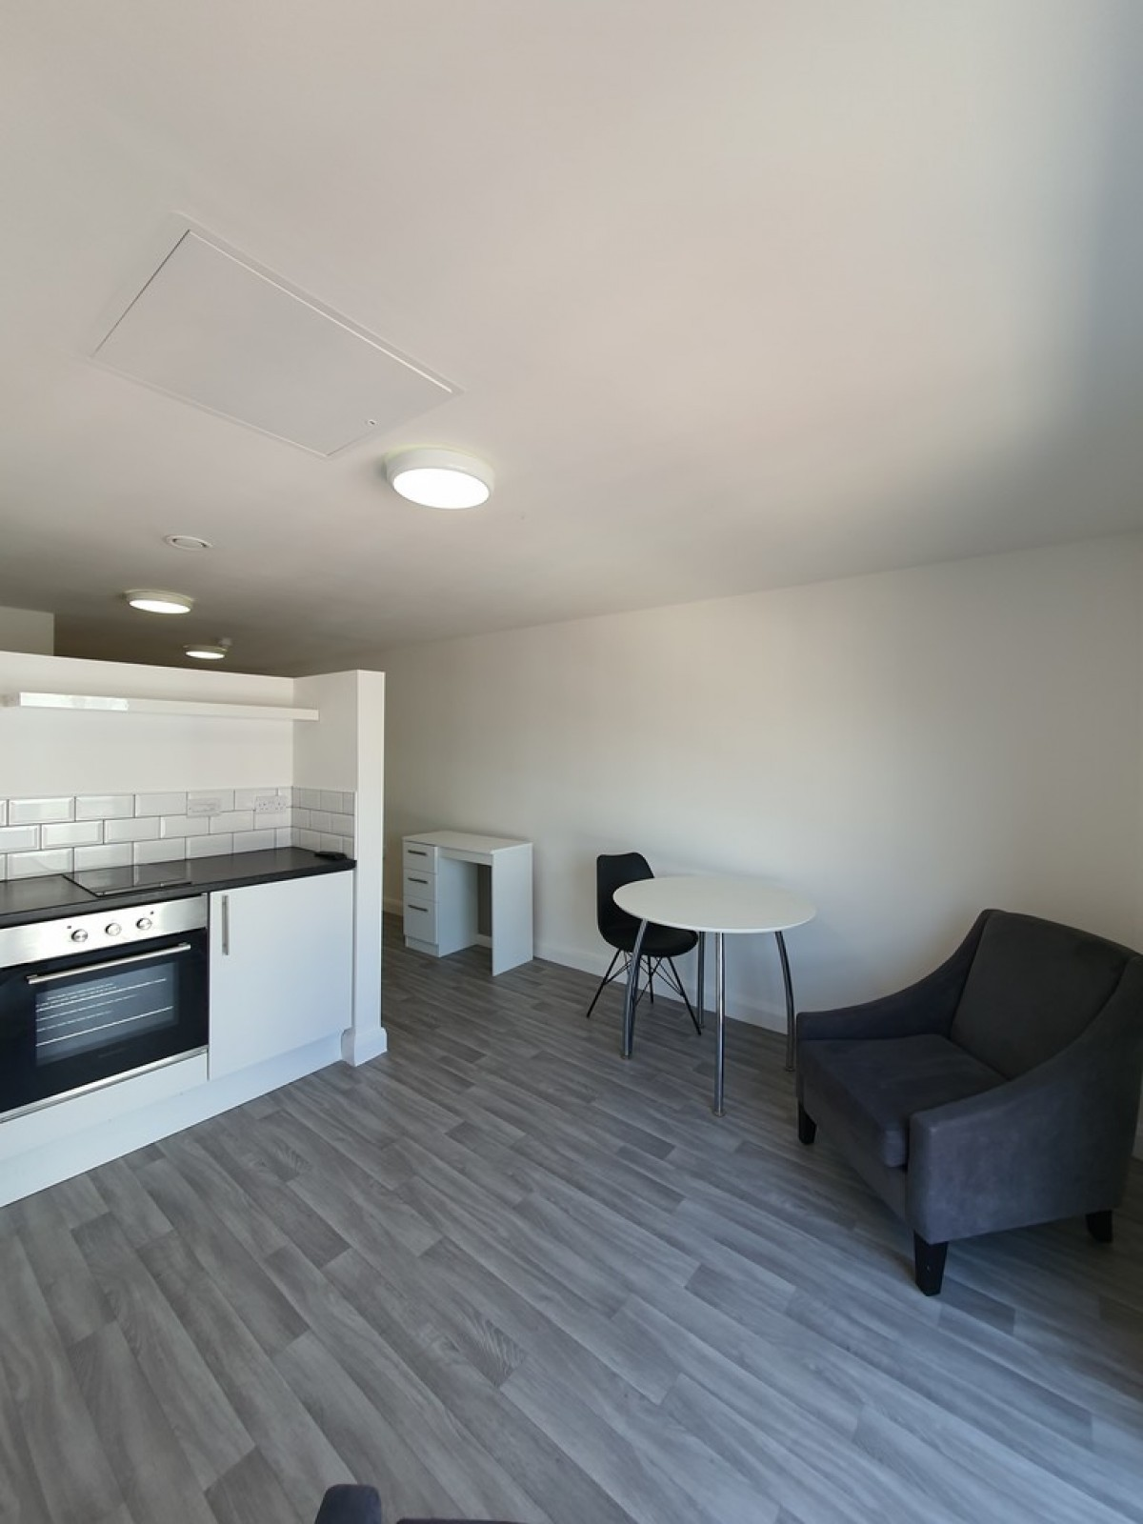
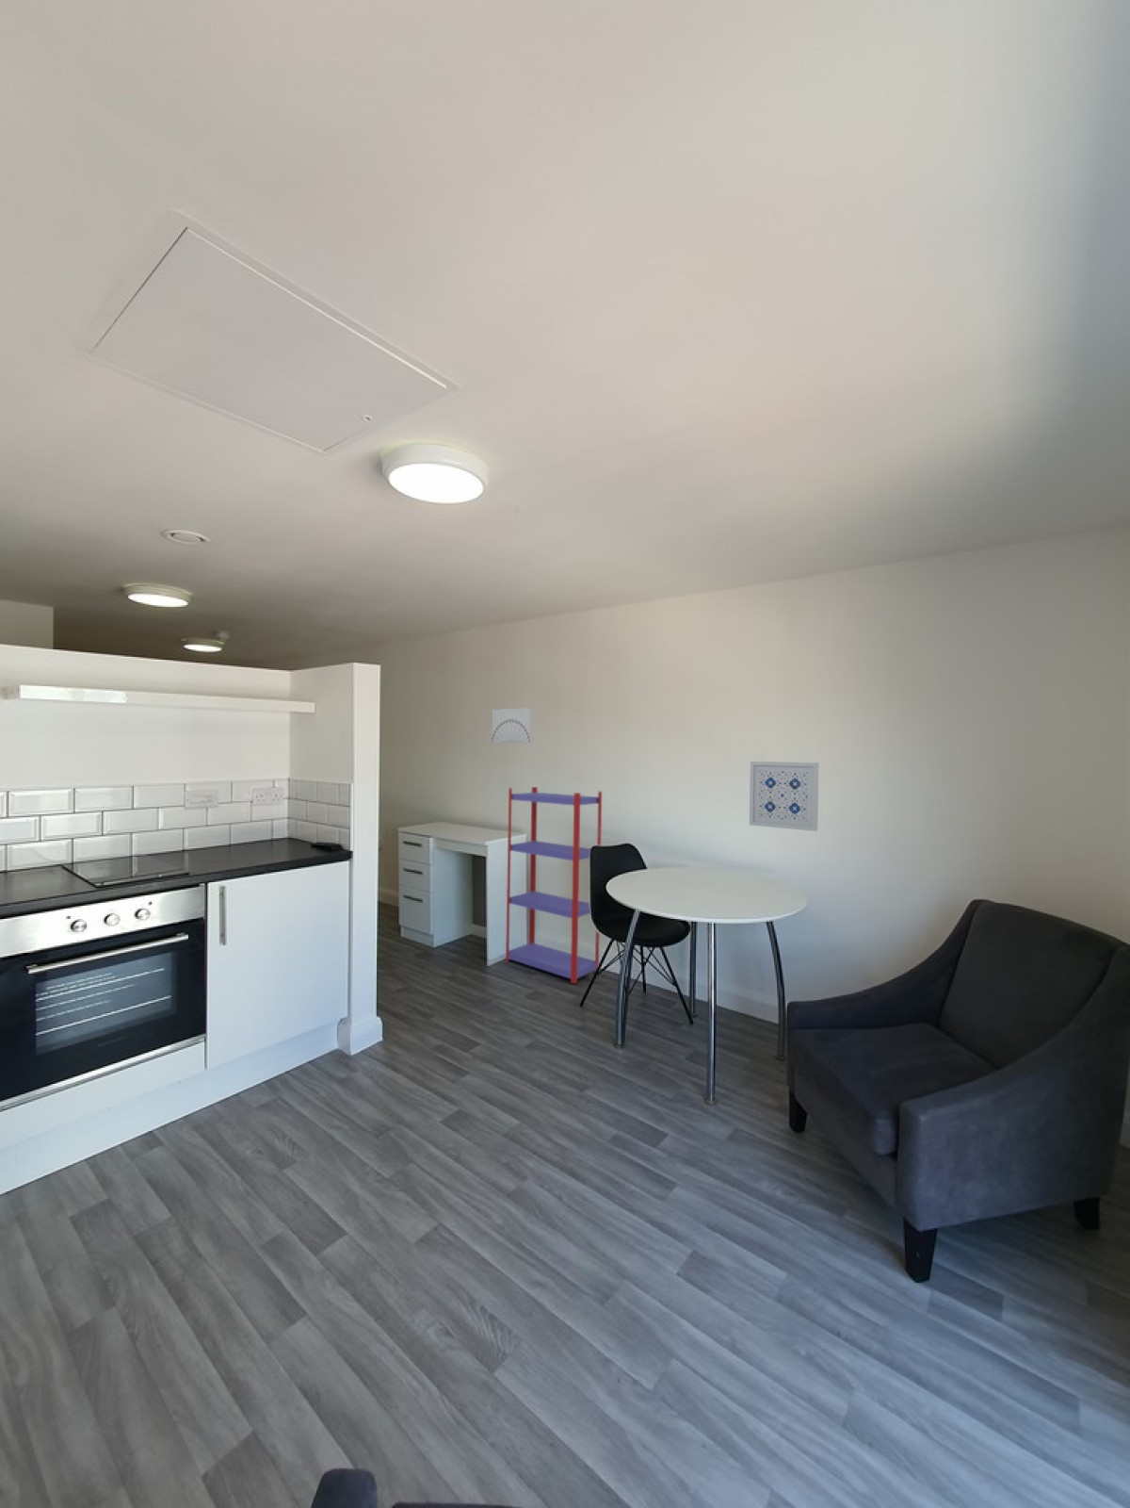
+ wall art (782, 794)
+ wall art (512, 726)
+ shelving unit (551, 894)
